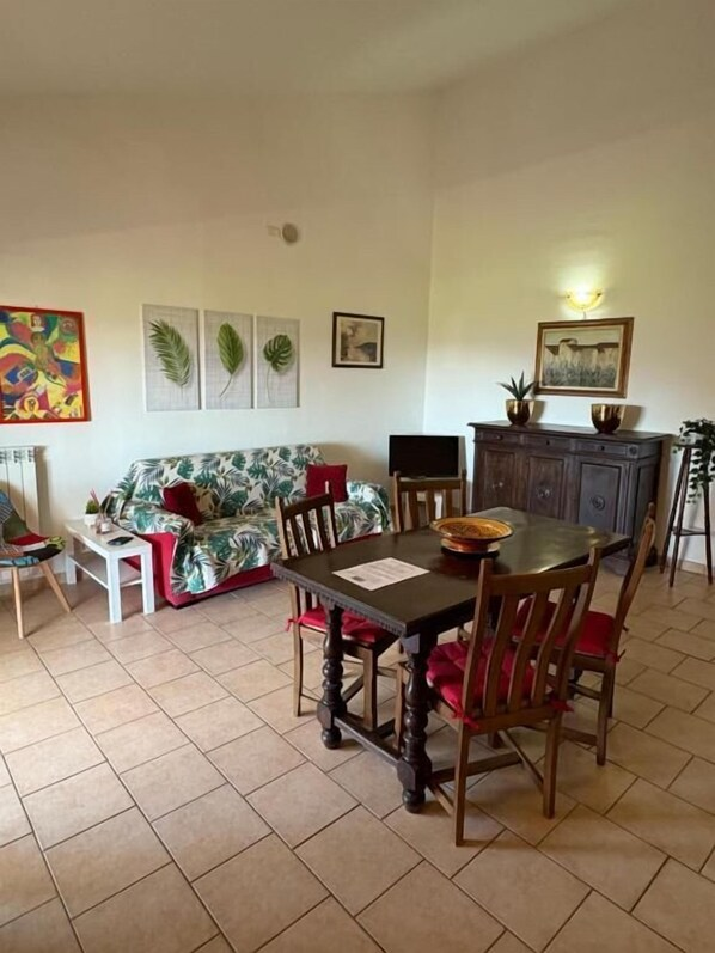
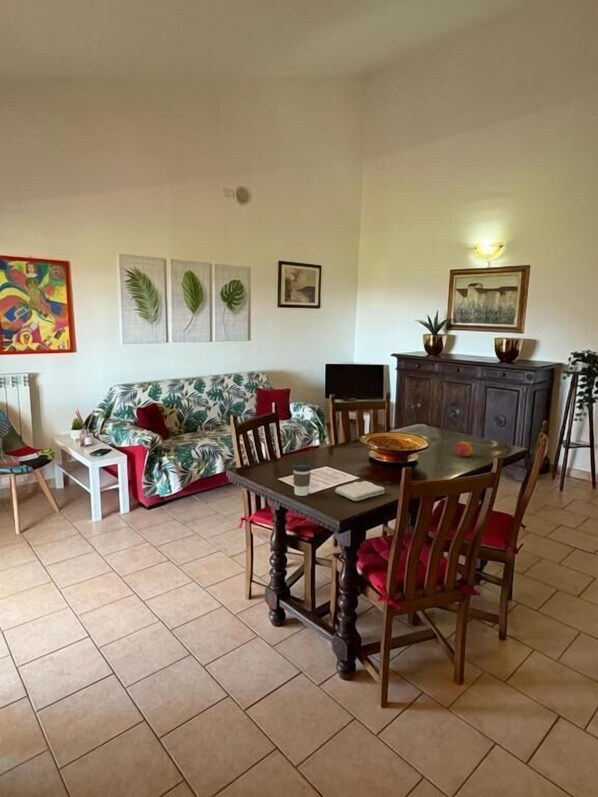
+ washcloth (360, 490)
+ fruit (464, 448)
+ coffee cup (301, 479)
